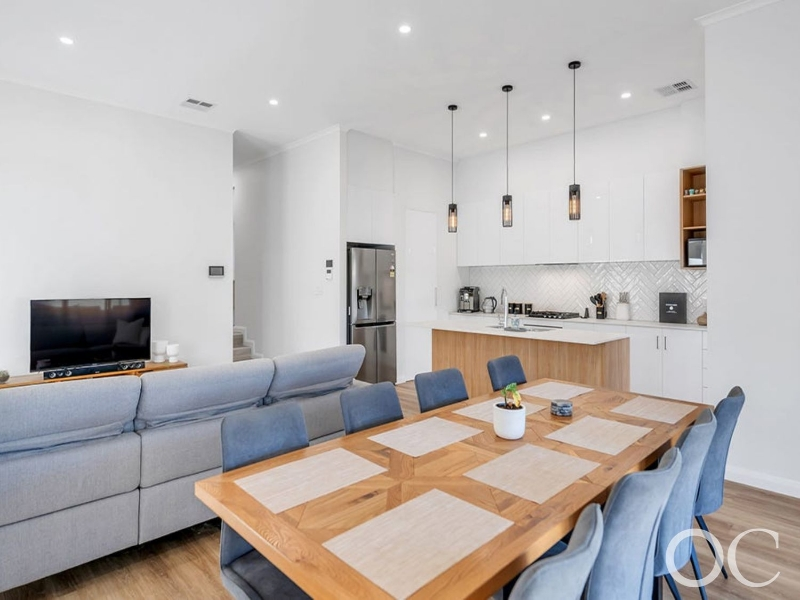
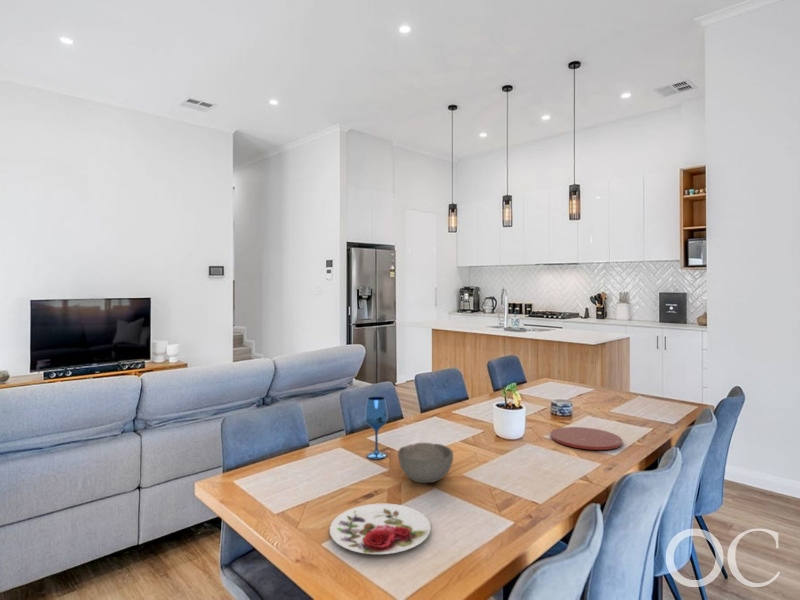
+ bowl (425, 465)
+ plate (585, 437)
+ wineglass (376, 427)
+ plate (380, 525)
